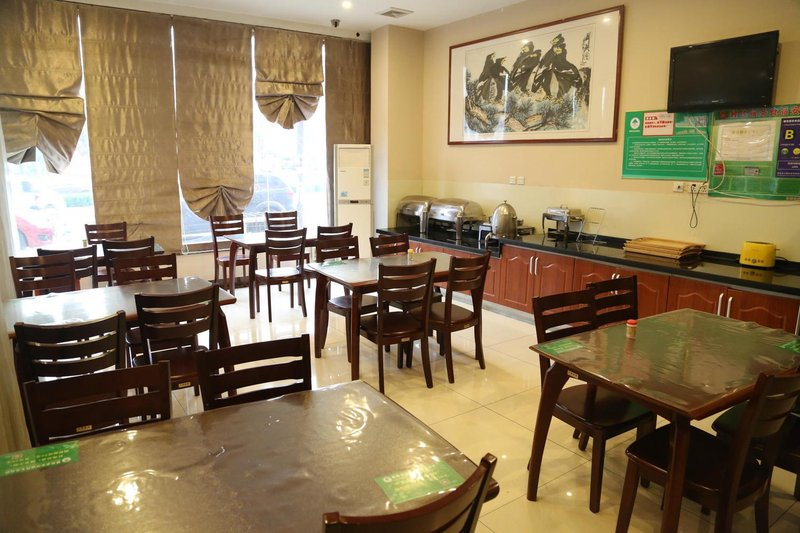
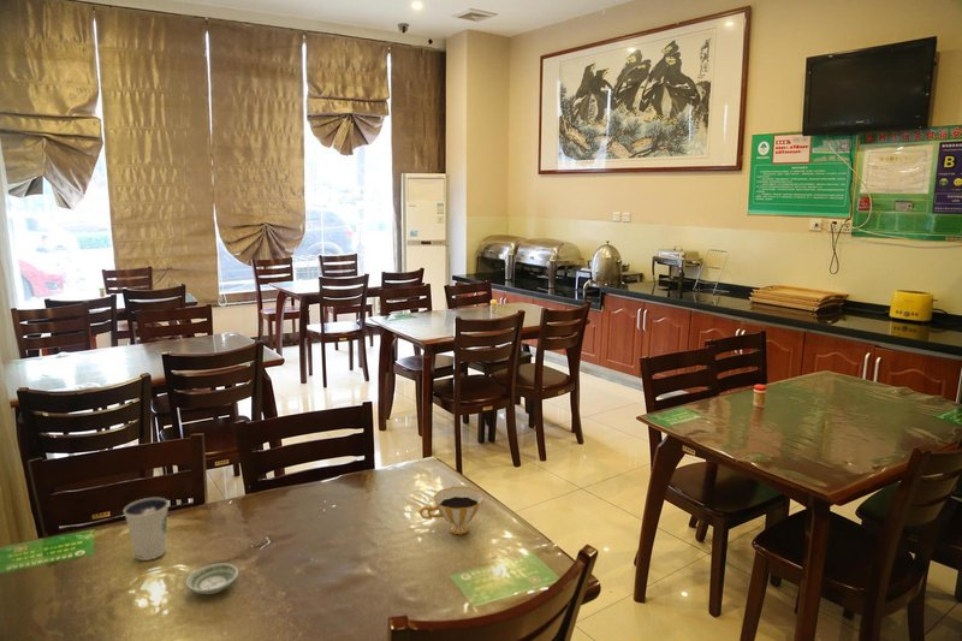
+ dixie cup (148, 529)
+ teacup (451, 514)
+ saucer (213, 581)
